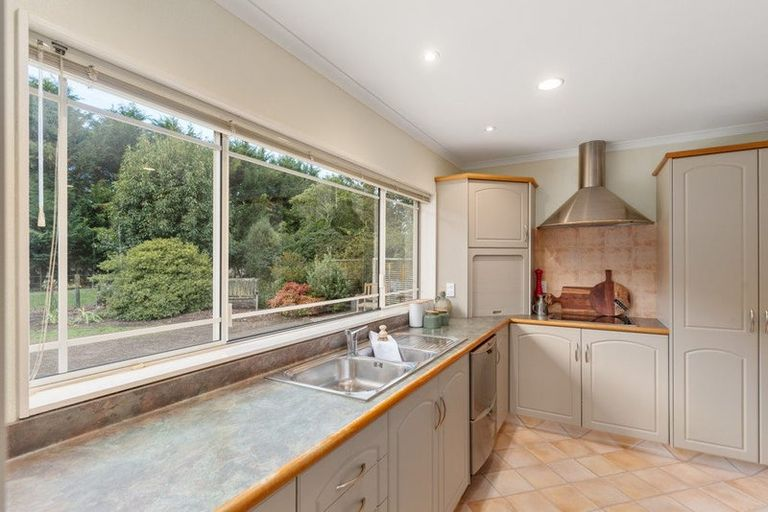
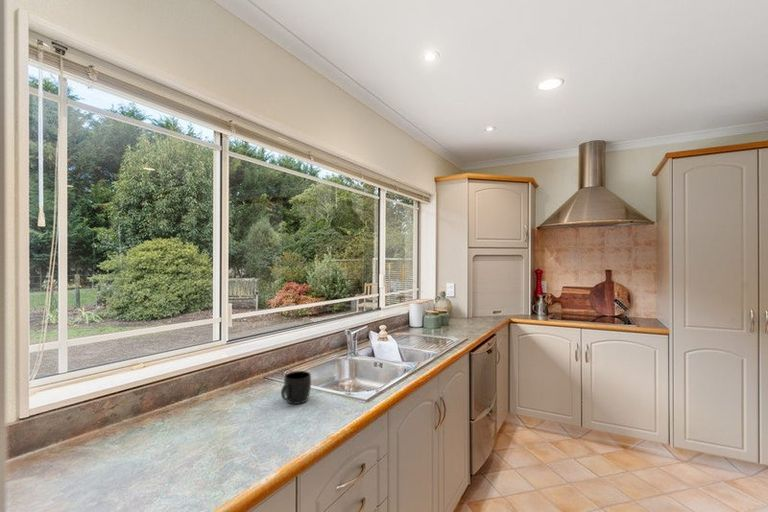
+ mug (294, 388)
